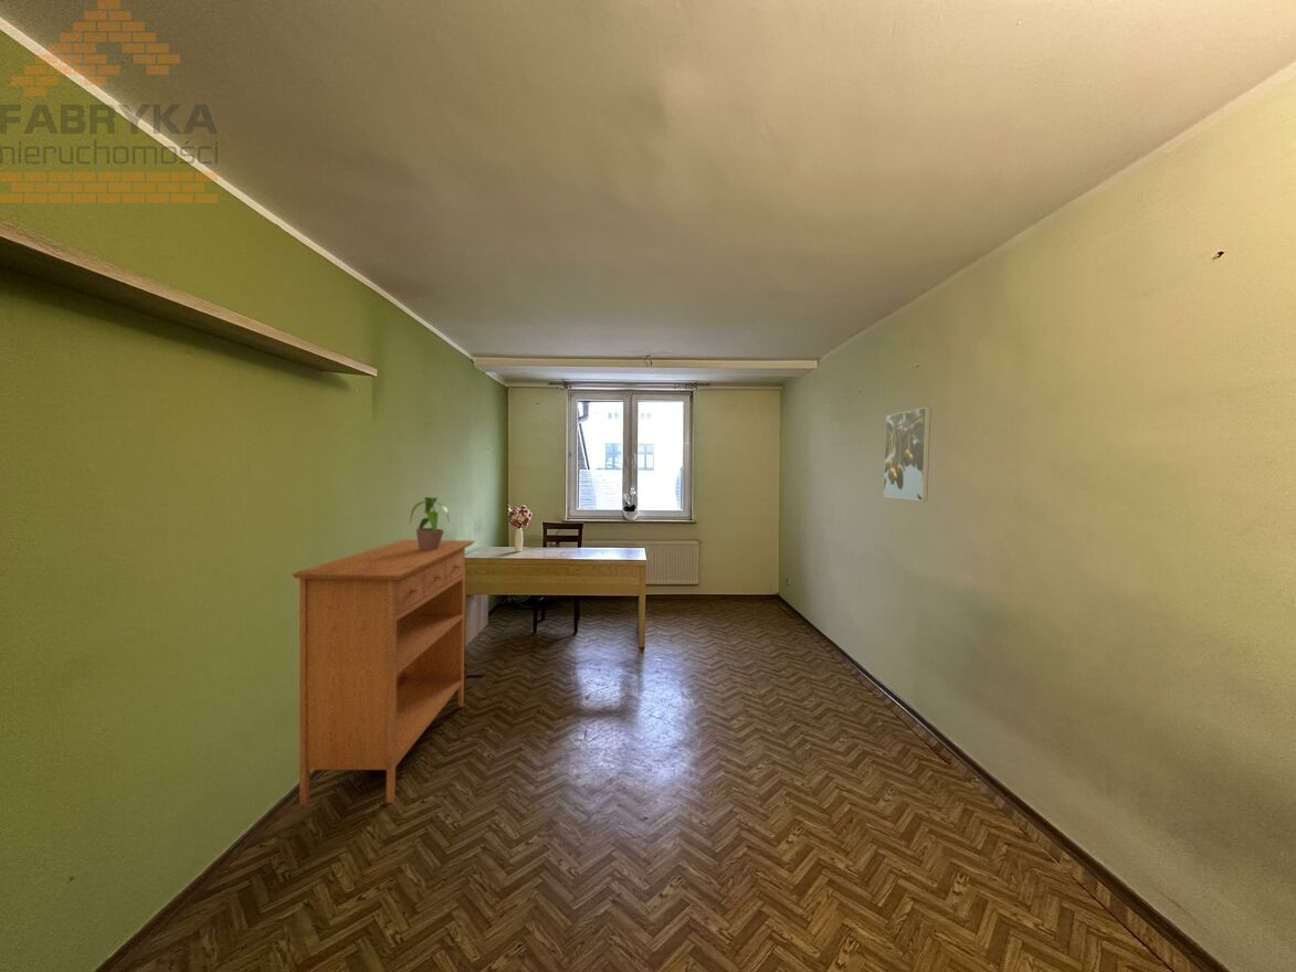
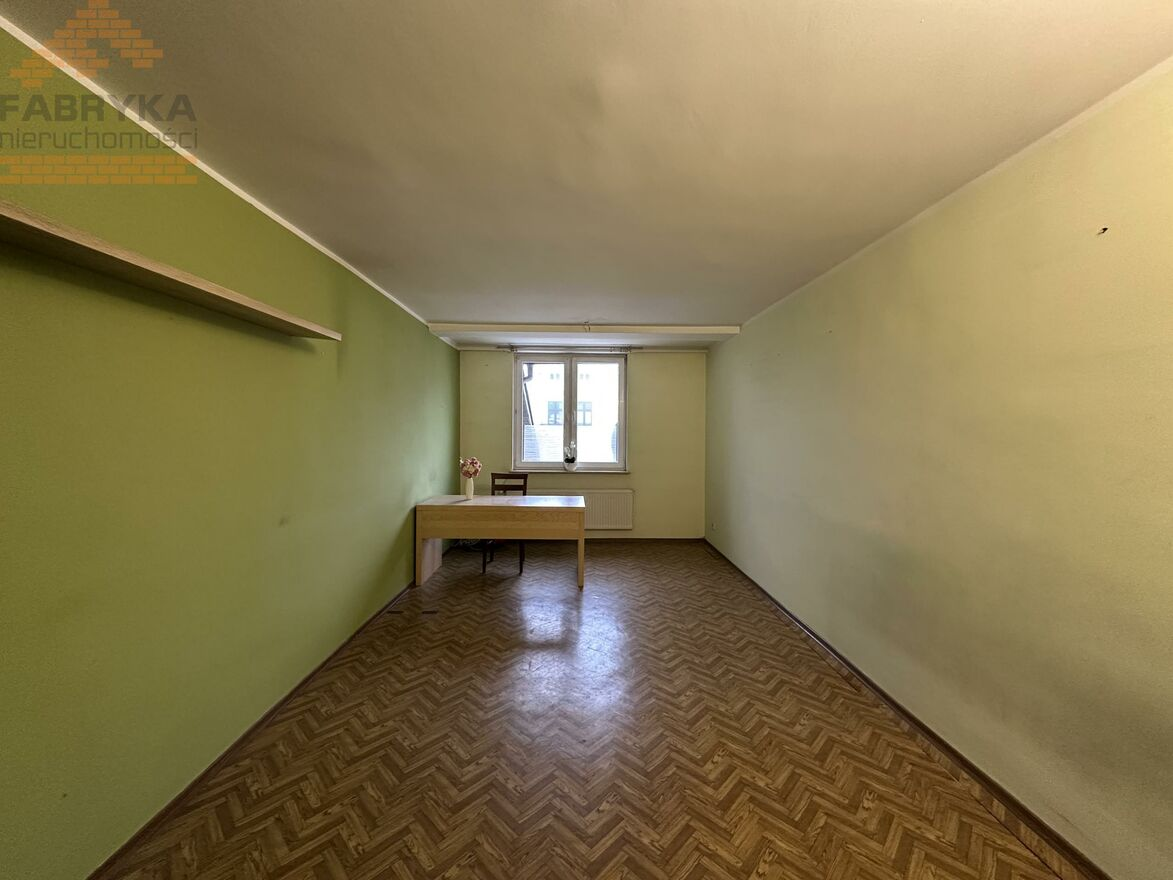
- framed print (905, 455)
- console table (401, 651)
- potted plant (426, 522)
